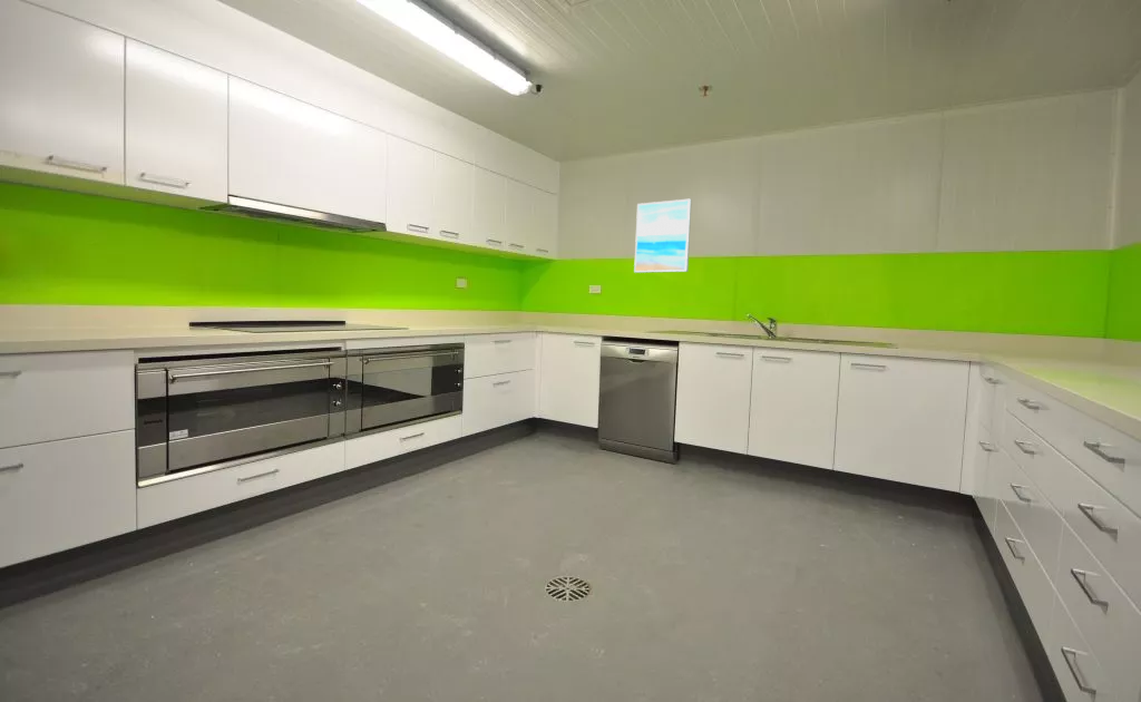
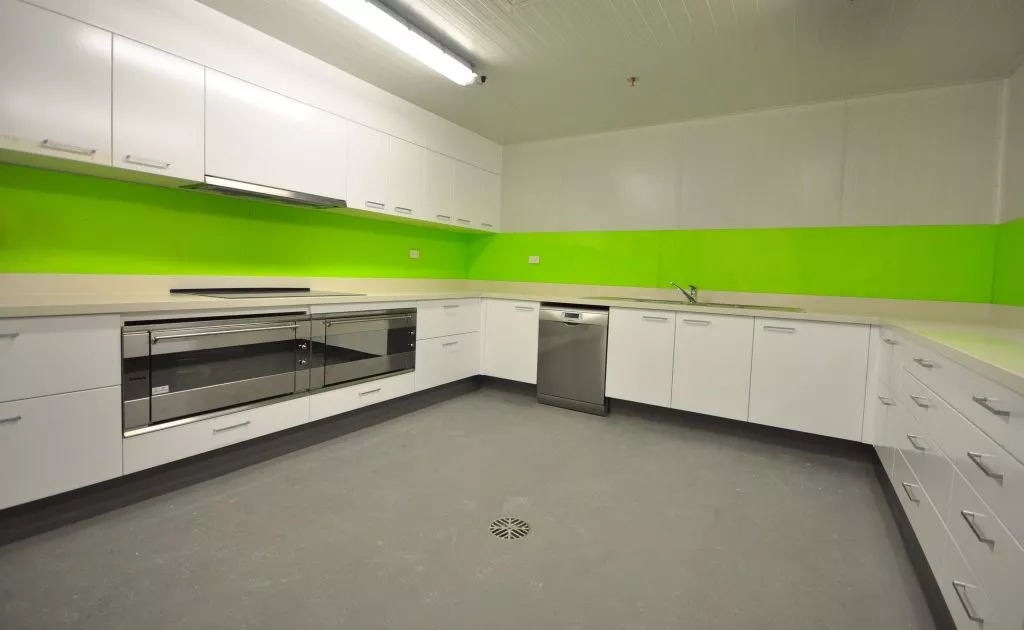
- wall art (662, 236)
